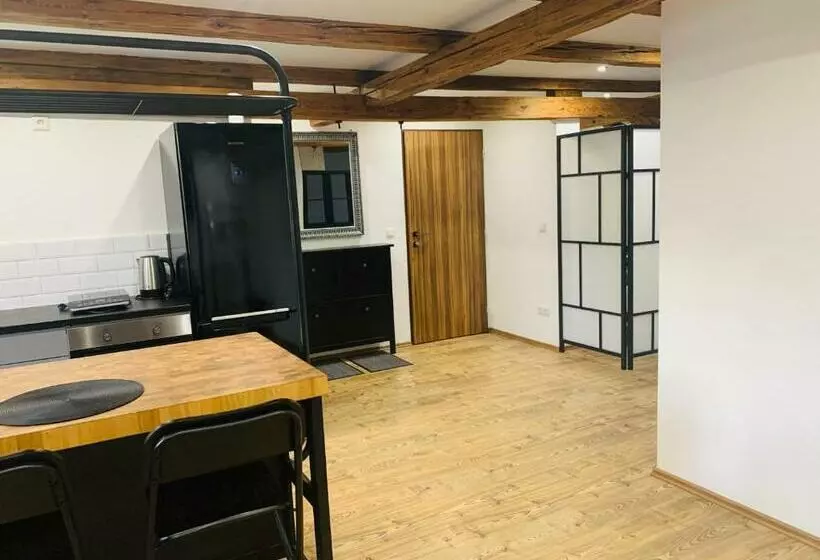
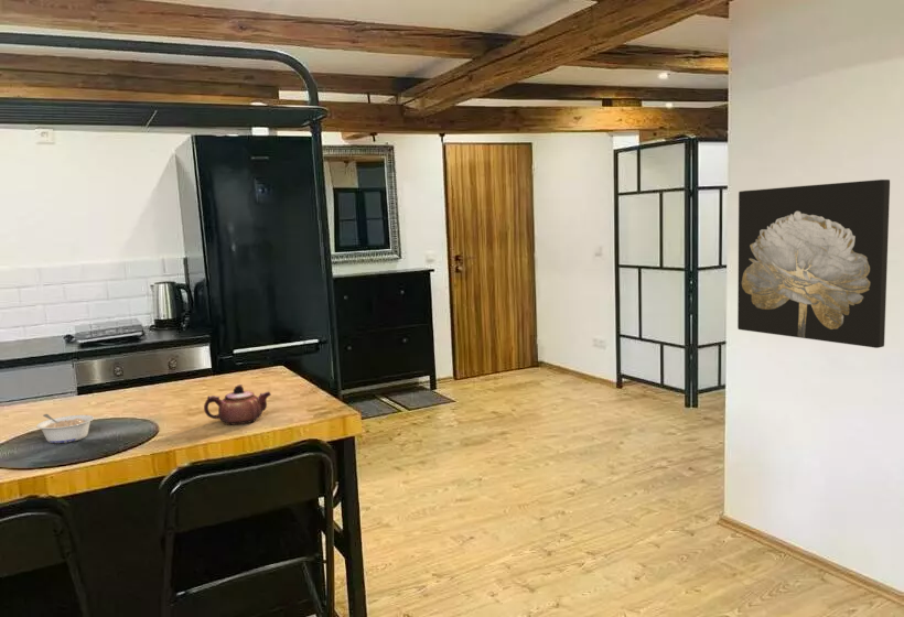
+ legume (64, 427)
+ teapot (238, 402)
+ wall art (806, 262)
